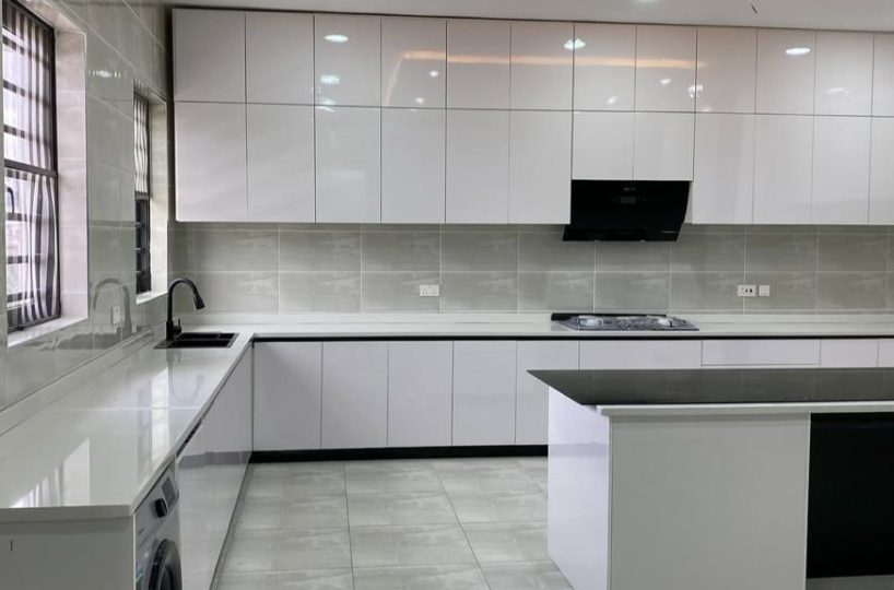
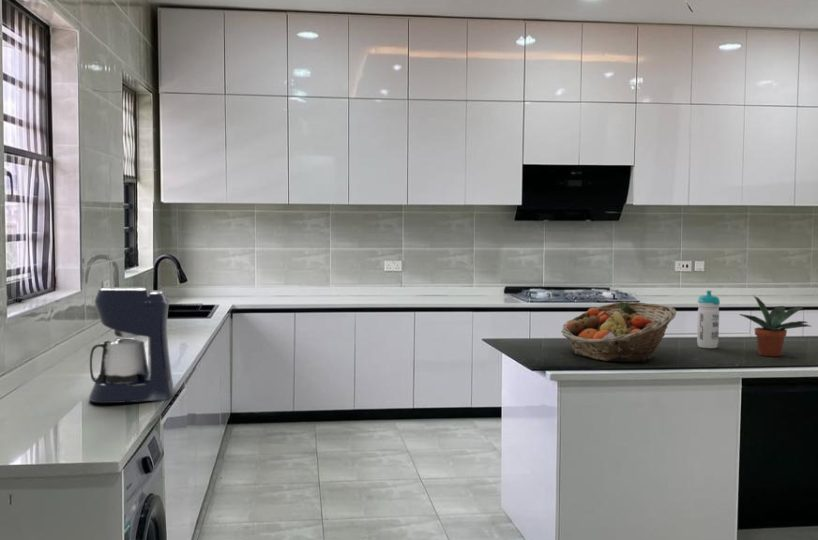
+ coffee maker (134, 342)
+ water bottle (708, 318)
+ fruit basket (617, 330)
+ potted plant (771, 325)
